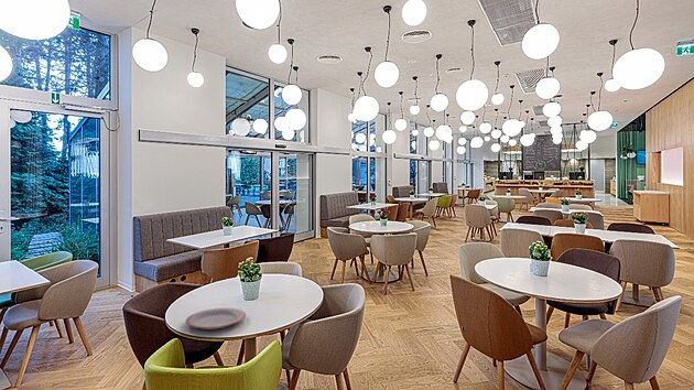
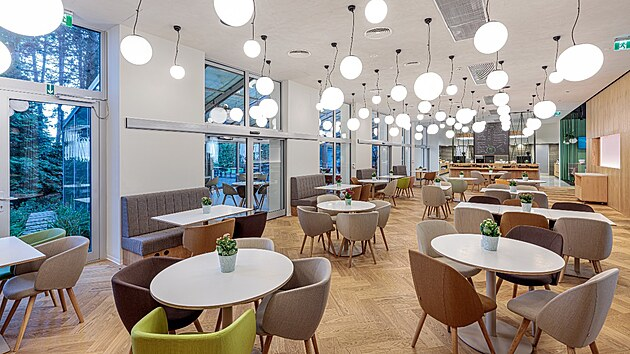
- plate (216, 318)
